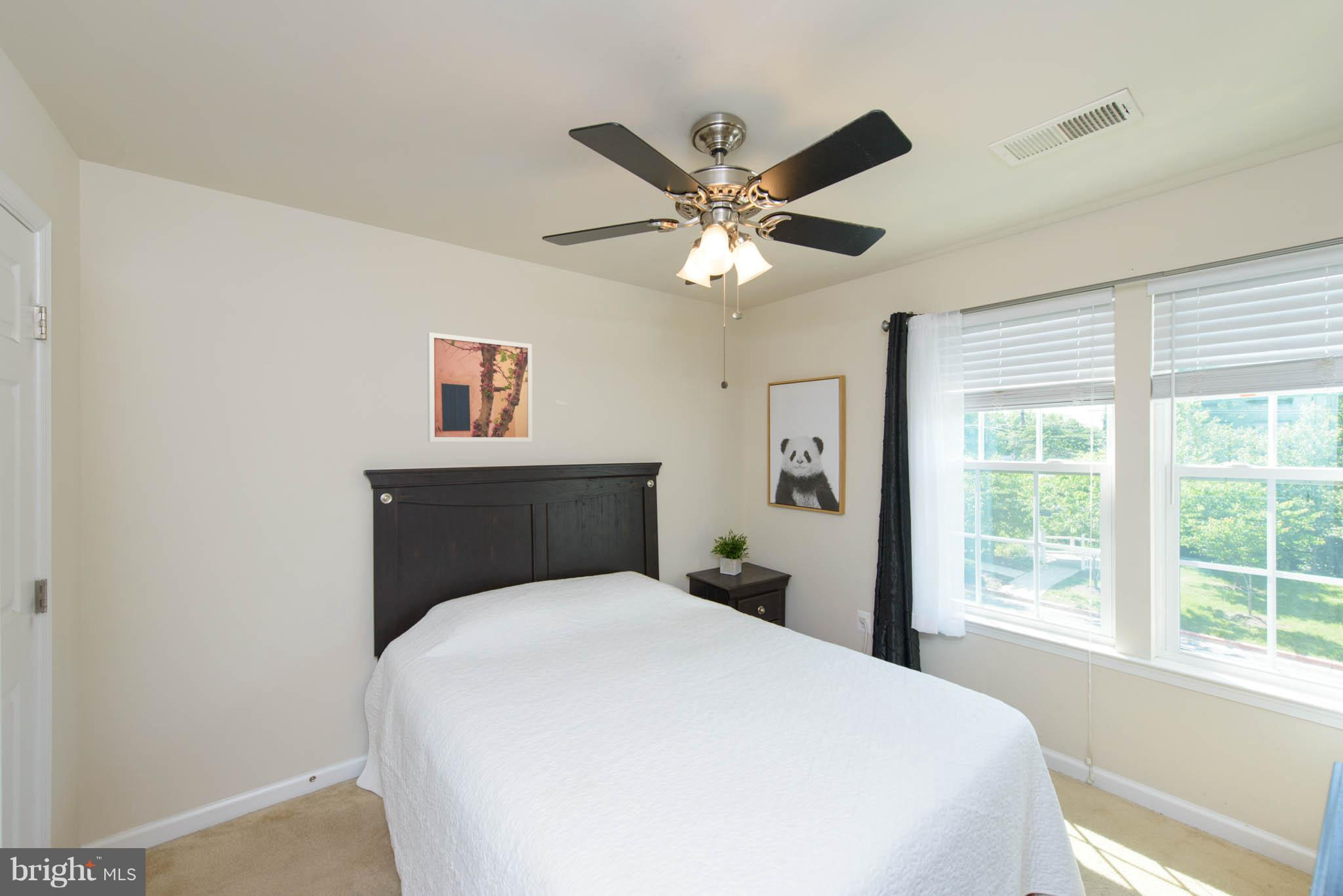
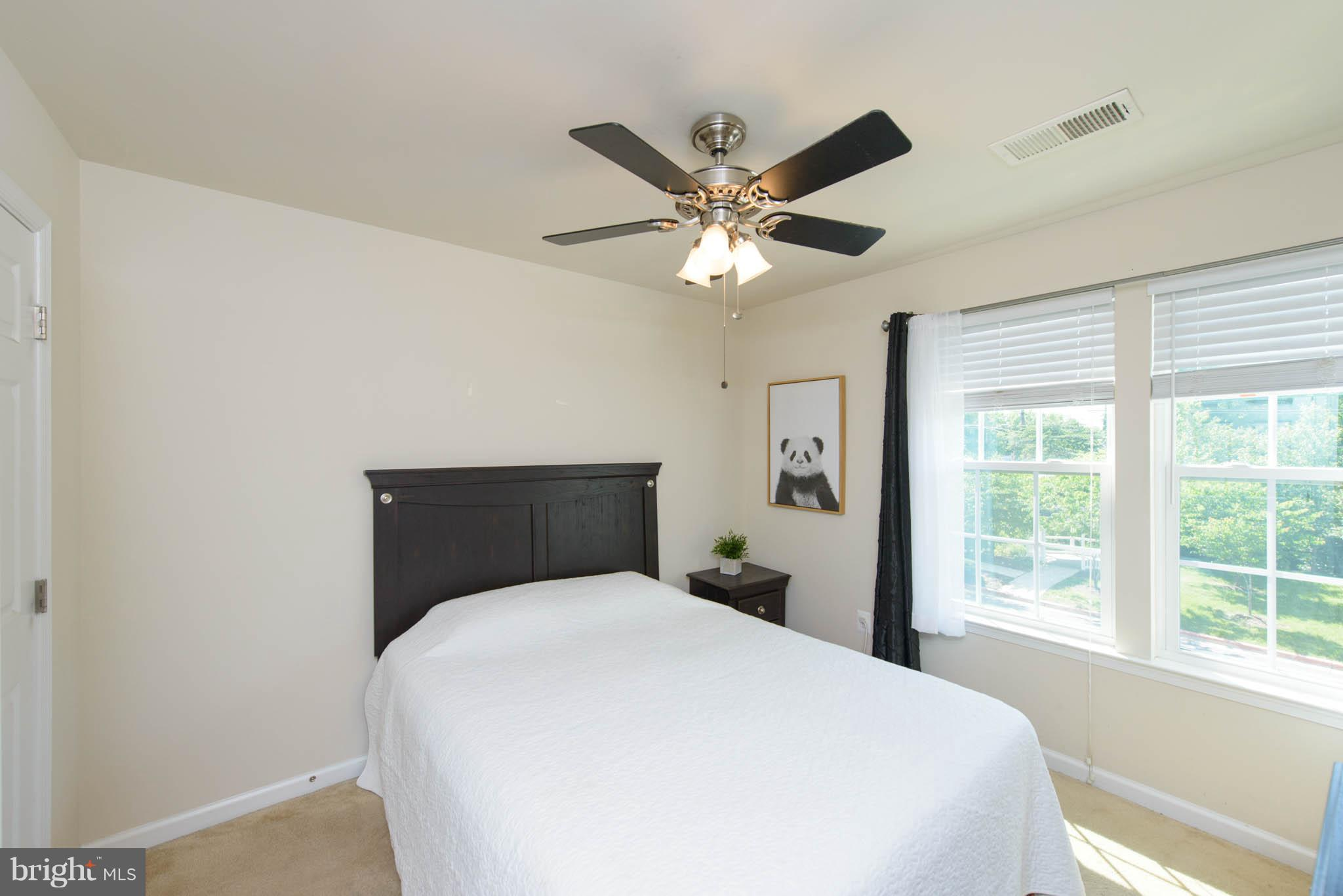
- wall art (482, 390)
